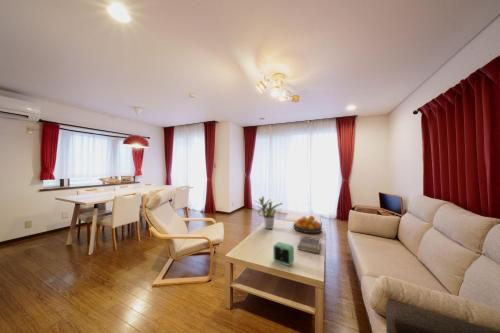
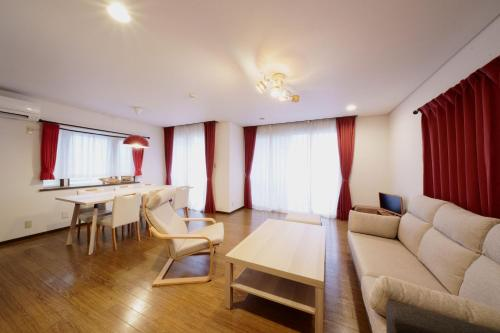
- book (309, 244)
- potted plant (266, 212)
- fruit bowl (307, 222)
- alarm clock (283, 253)
